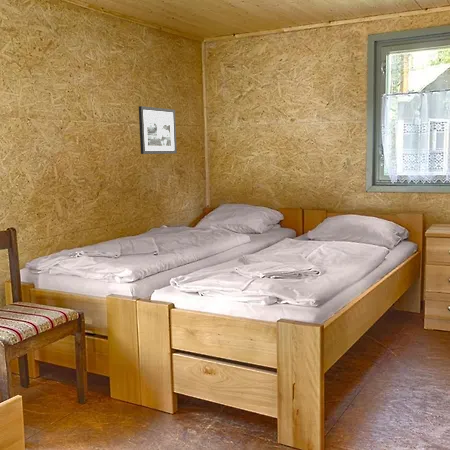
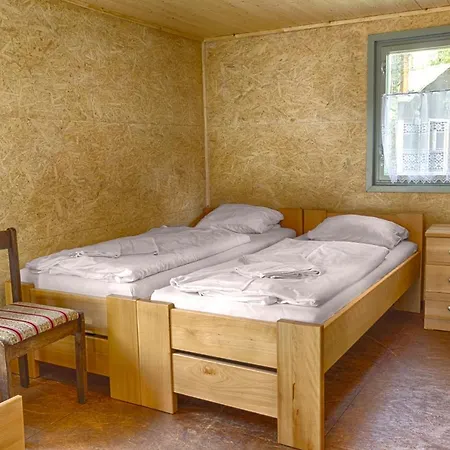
- picture frame (158, 131)
